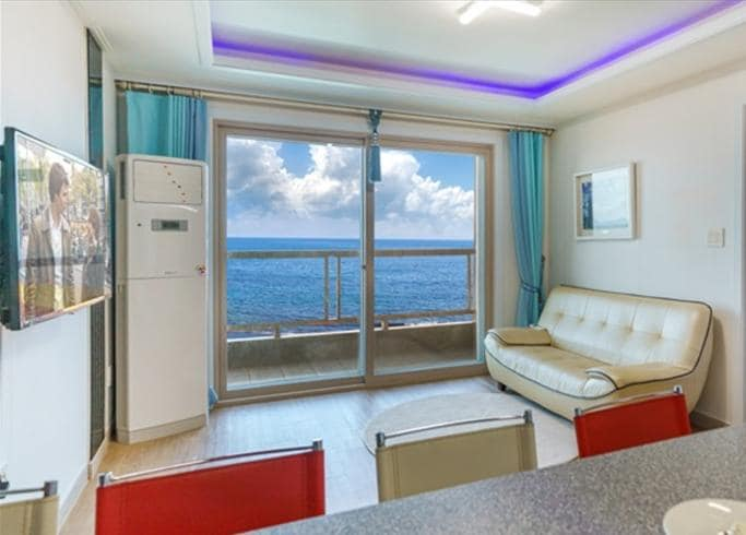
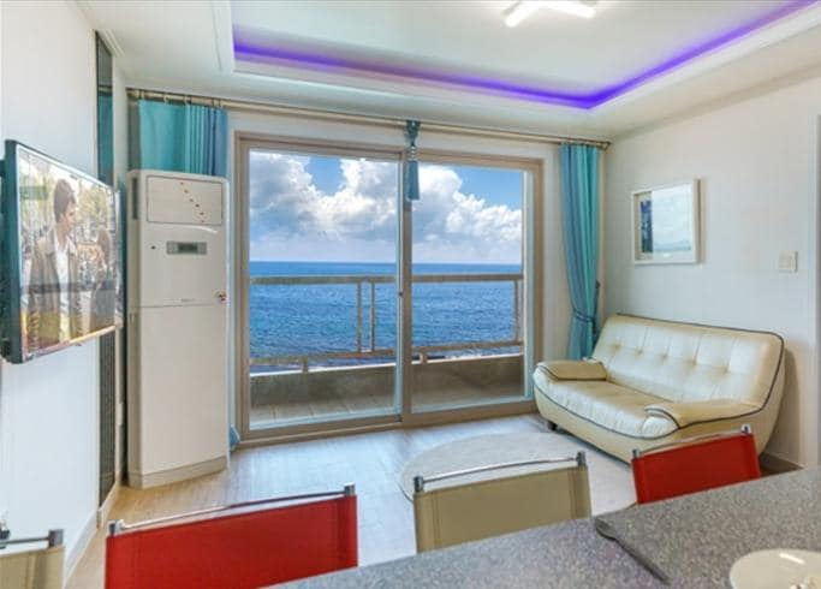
+ spoon (627, 546)
